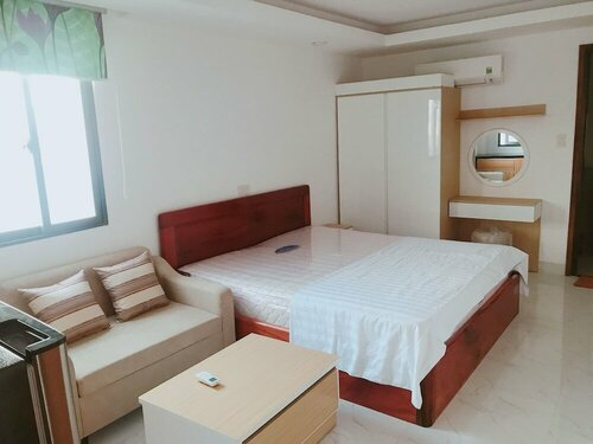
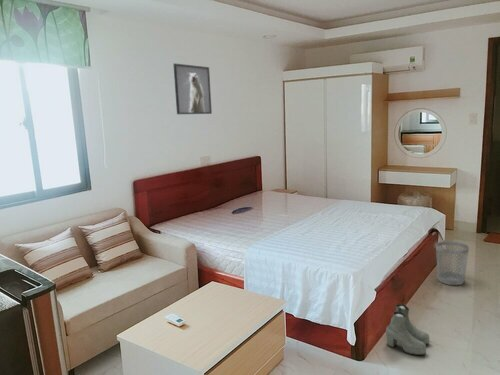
+ boots (407, 327)
+ wastebasket (451, 263)
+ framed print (193, 90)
